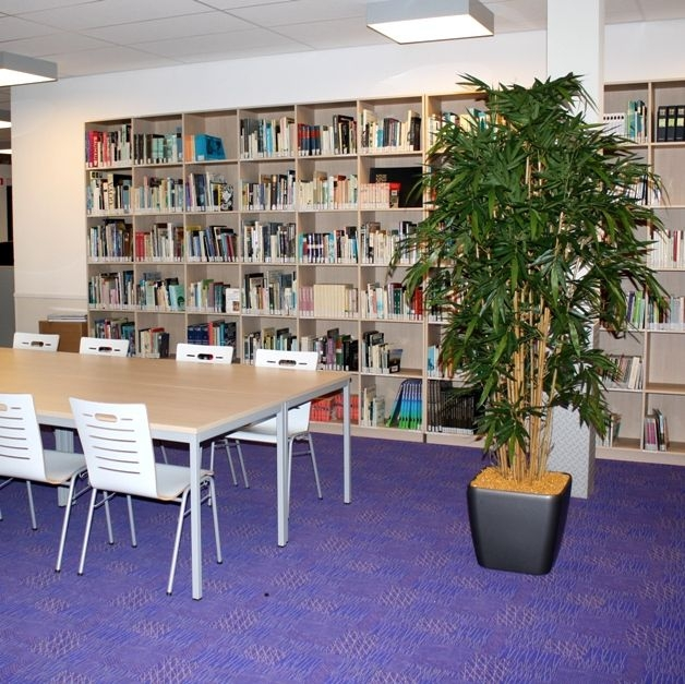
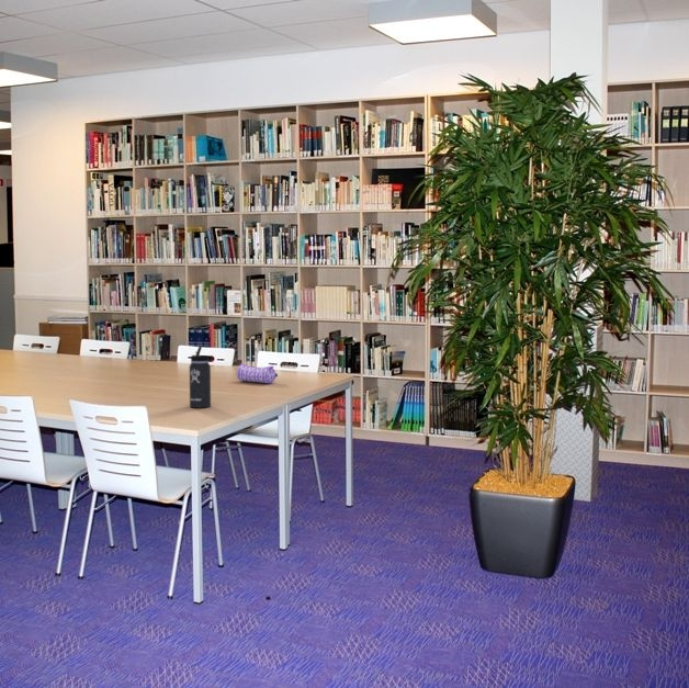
+ pencil case (256, 373)
+ thermos bottle (202, 376)
